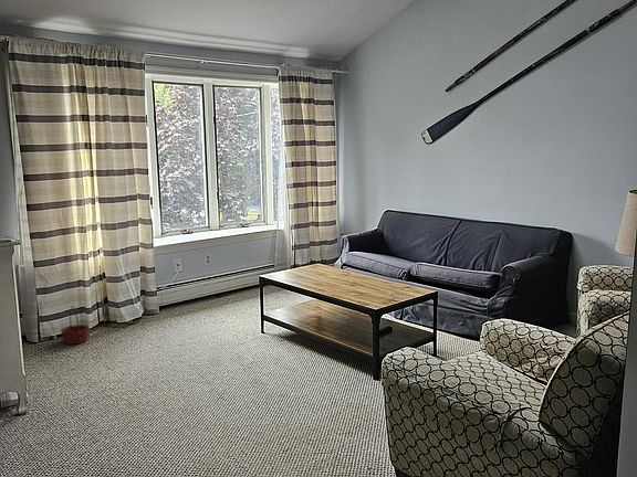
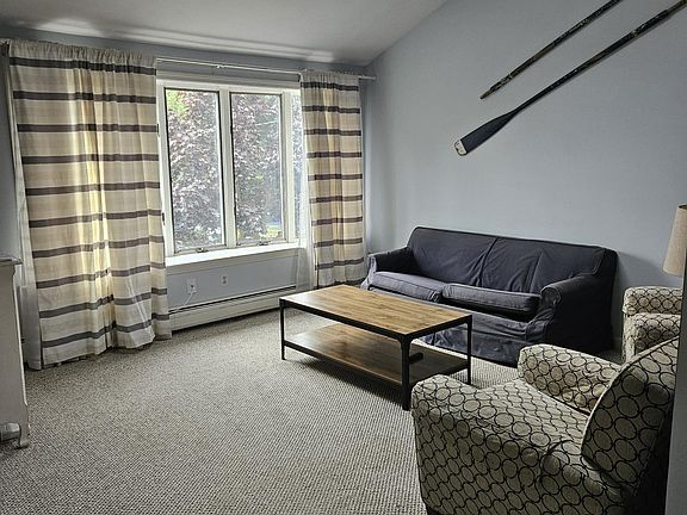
- basket (74, 326)
